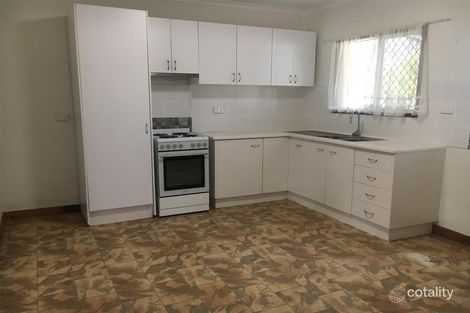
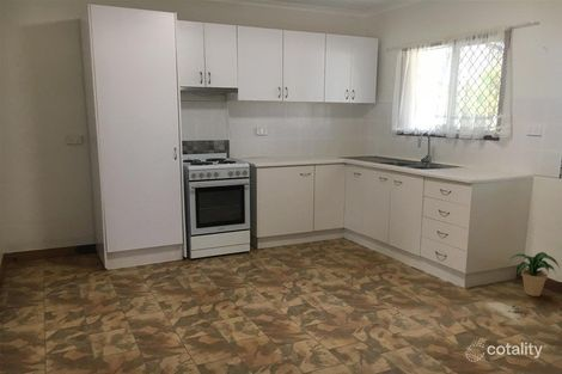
+ potted plant (534, 274)
